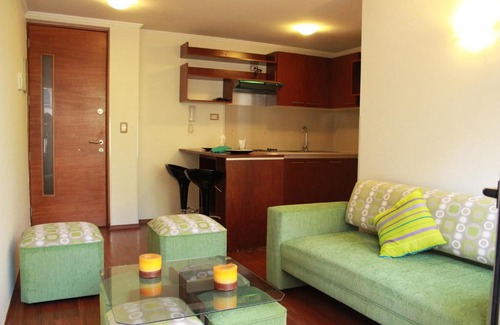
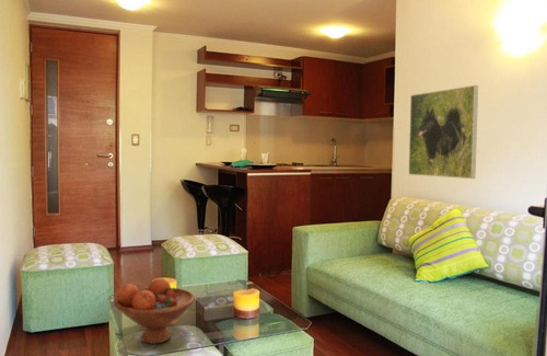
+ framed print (440, 134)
+ fruit bowl (155, 310)
